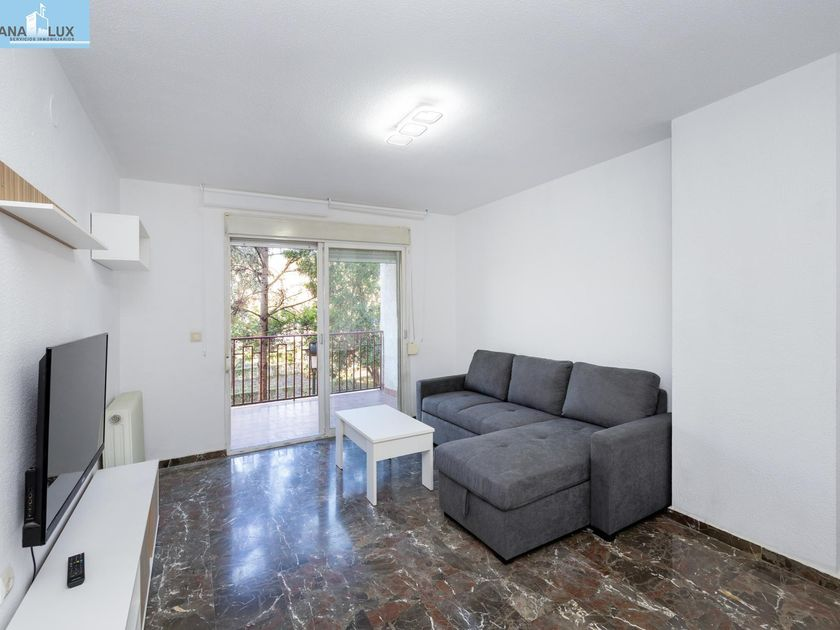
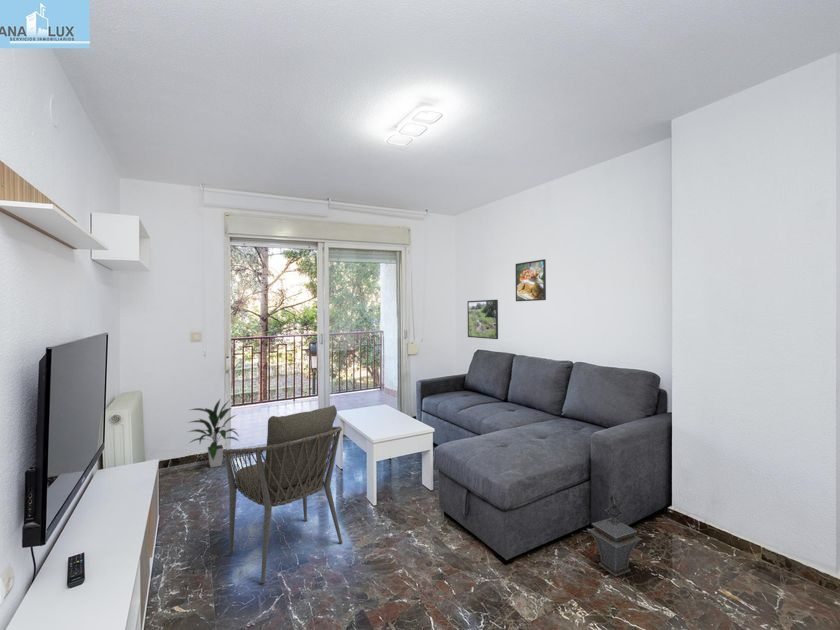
+ lantern (614, 530)
+ indoor plant (213, 433)
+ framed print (482, 319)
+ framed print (530, 281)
+ armchair (286, 476)
